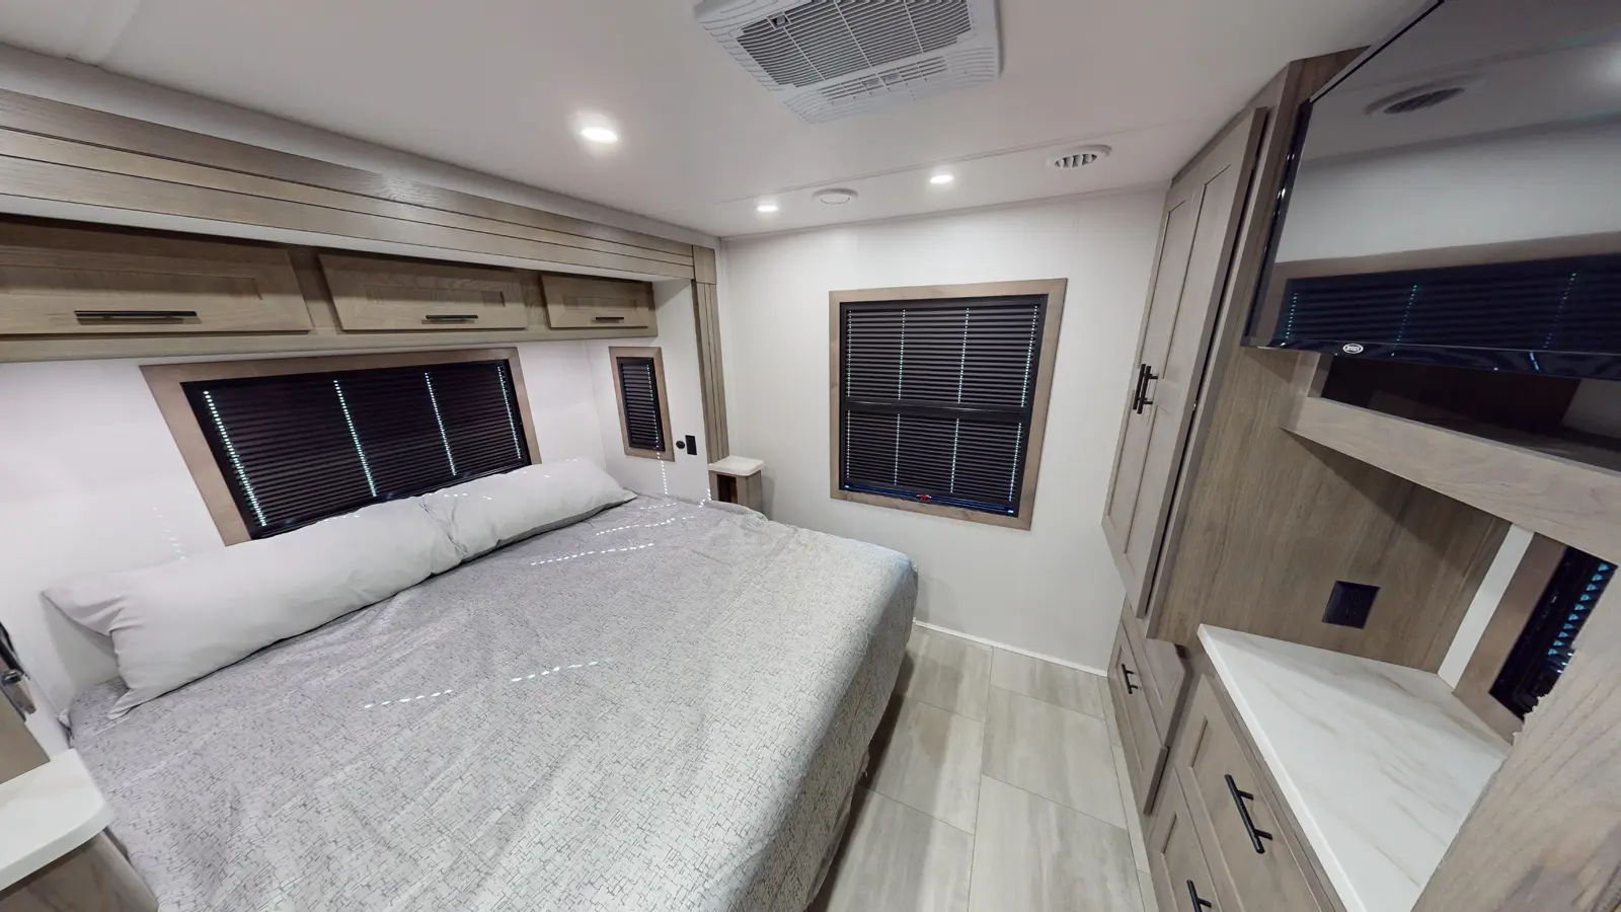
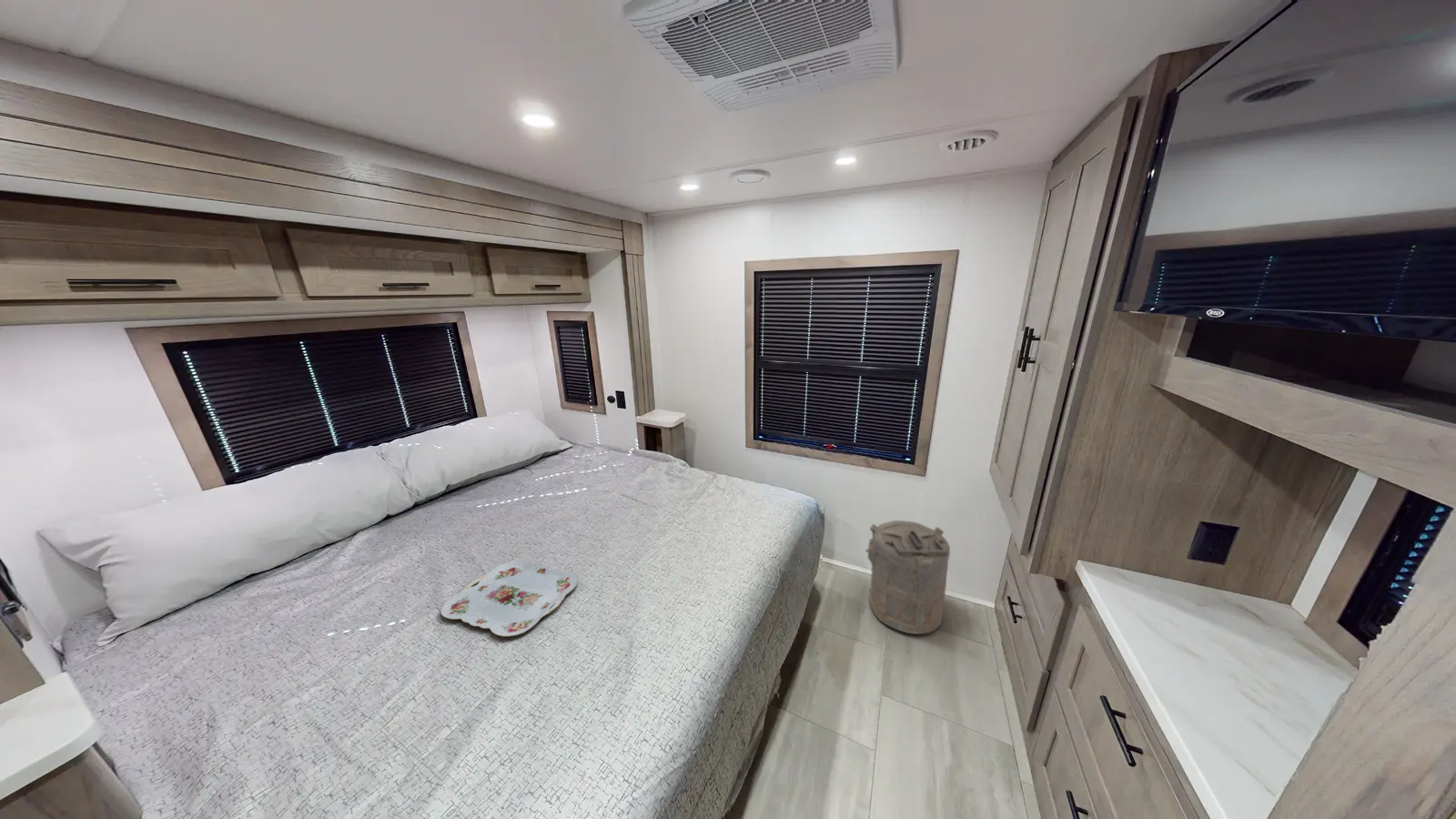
+ laundry hamper (904, 569)
+ serving tray (512, 595)
